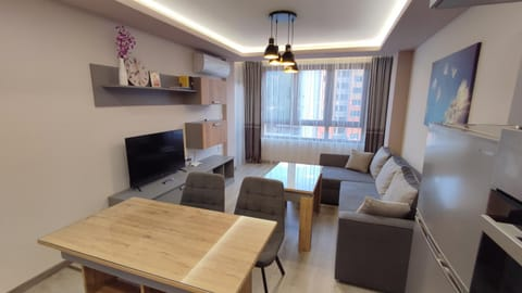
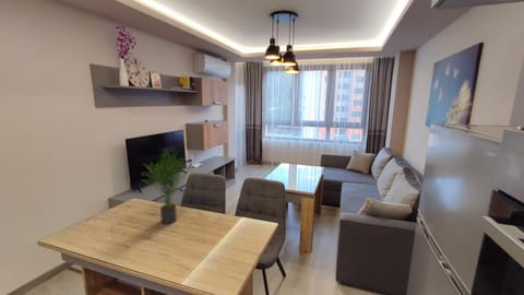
+ potted plant (163, 186)
